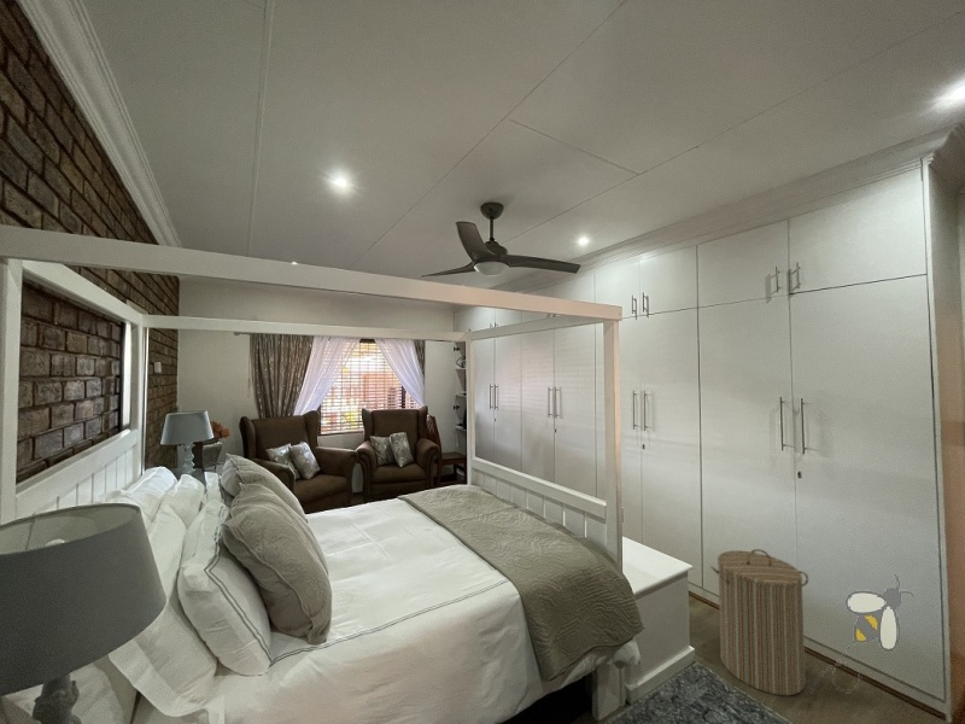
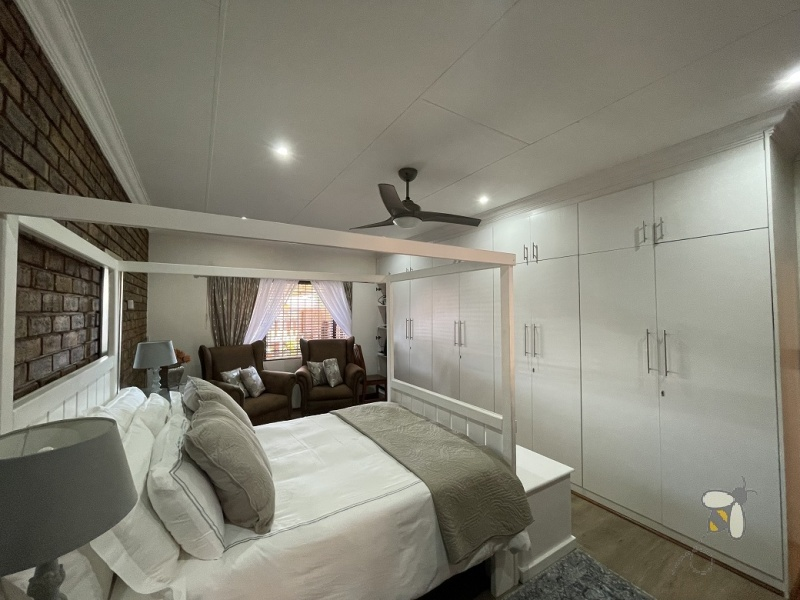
- laundry hamper (759, 608)
